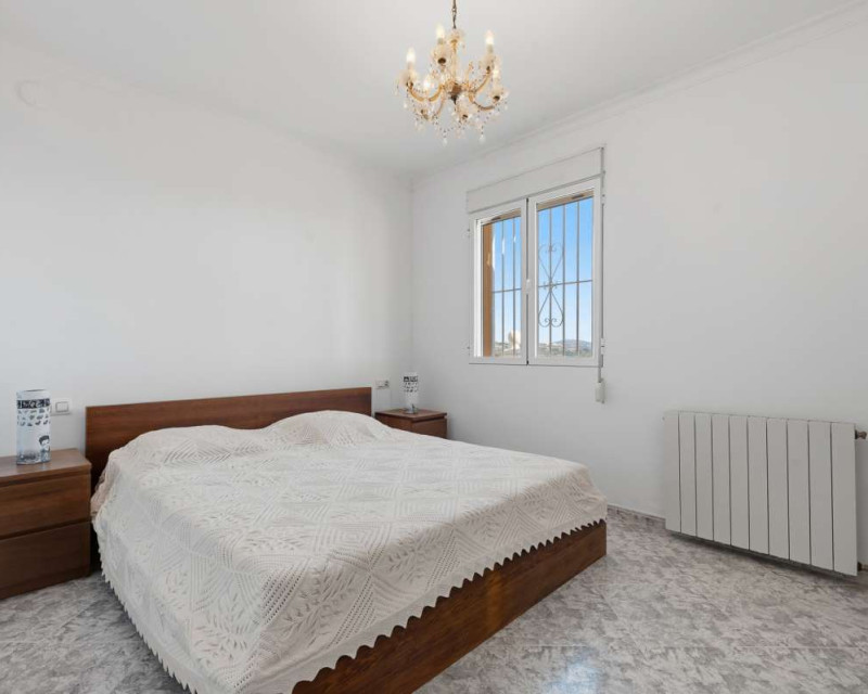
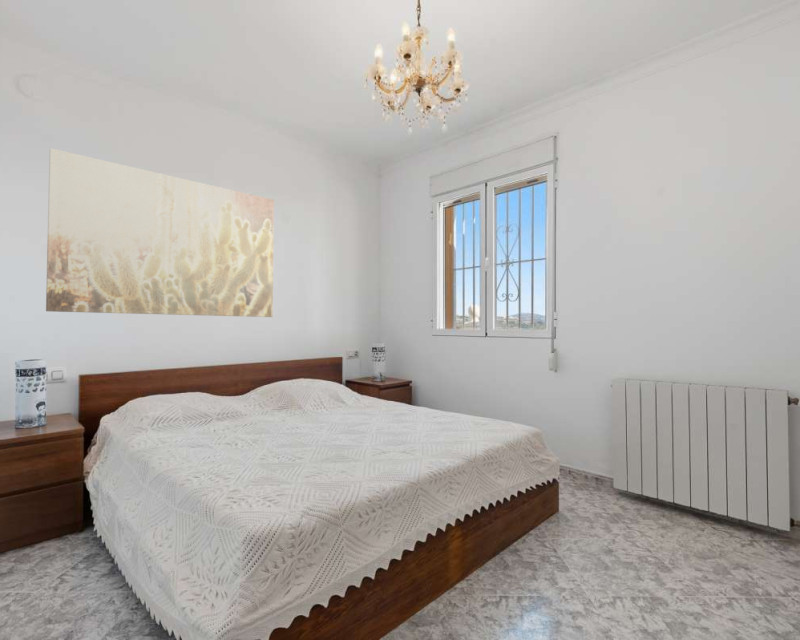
+ wall art (178, 246)
